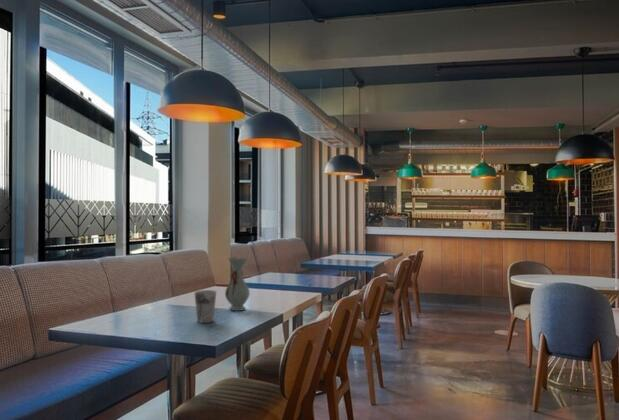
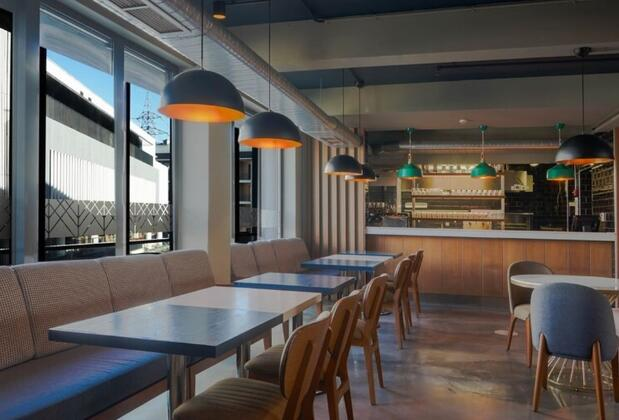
- vase (237, 283)
- cup (205, 306)
